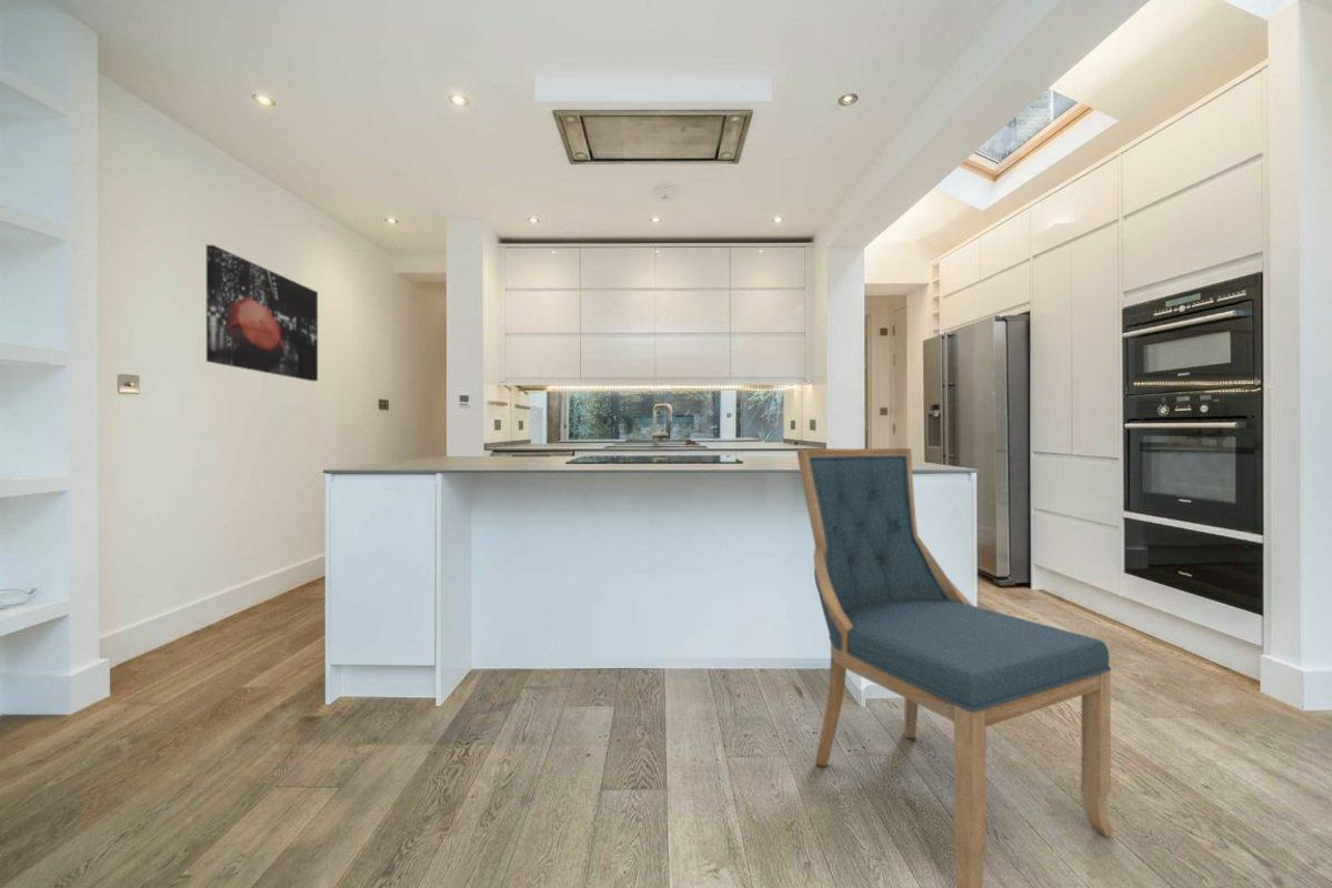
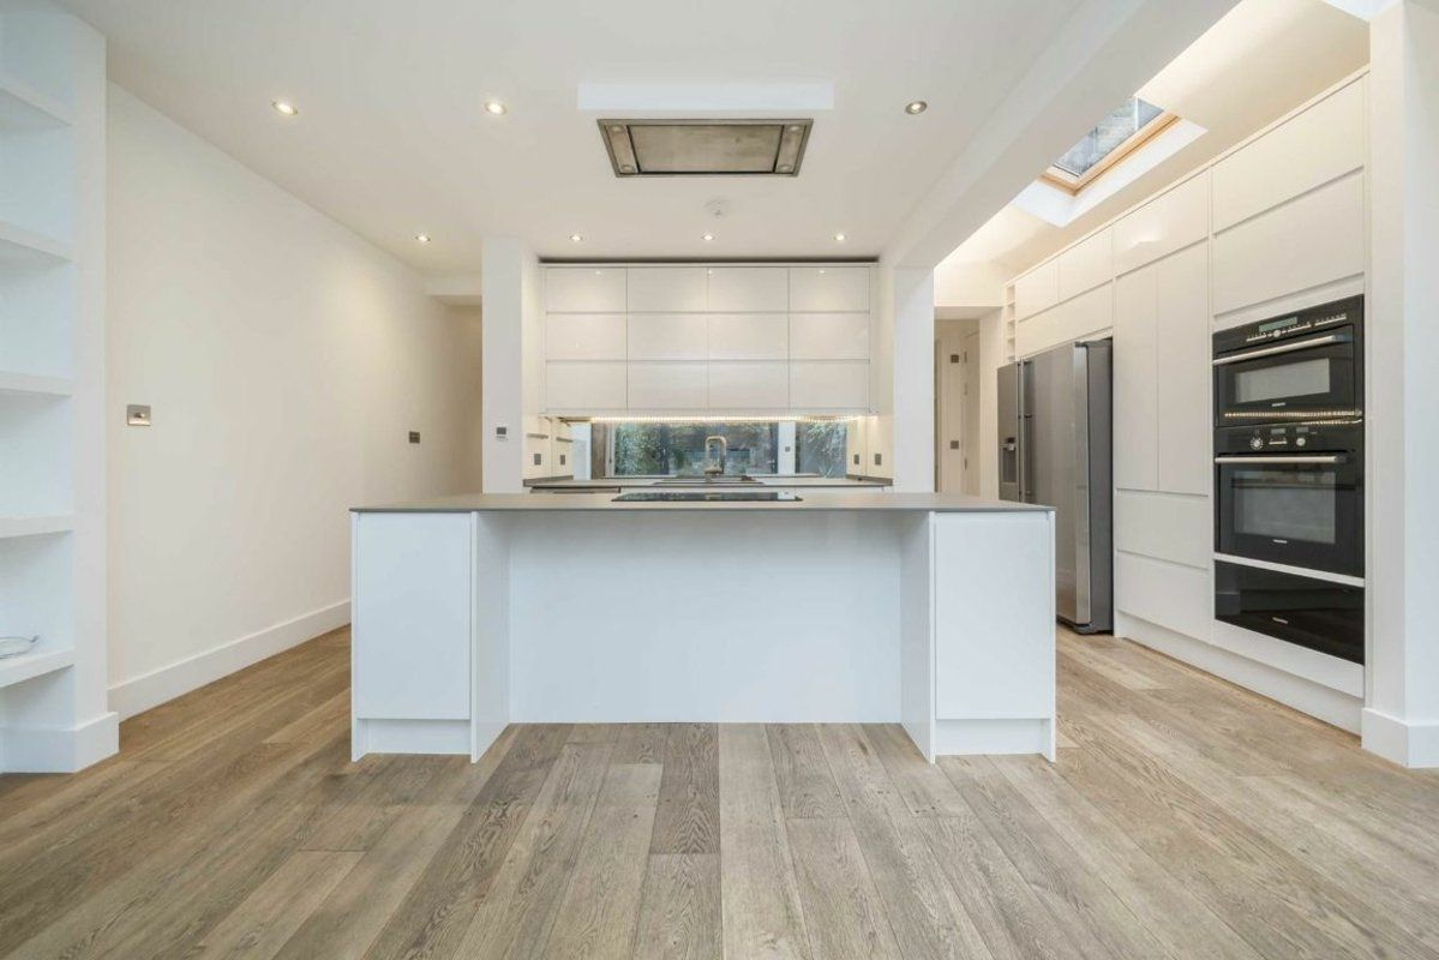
- wall art (269, 322)
- chair (929, 619)
